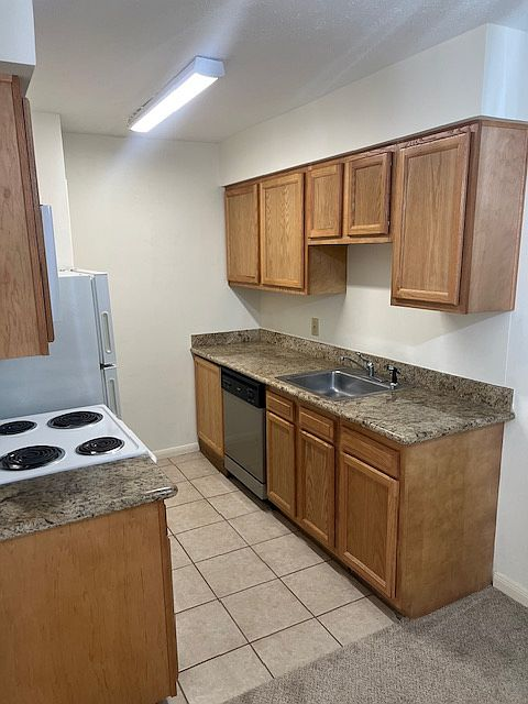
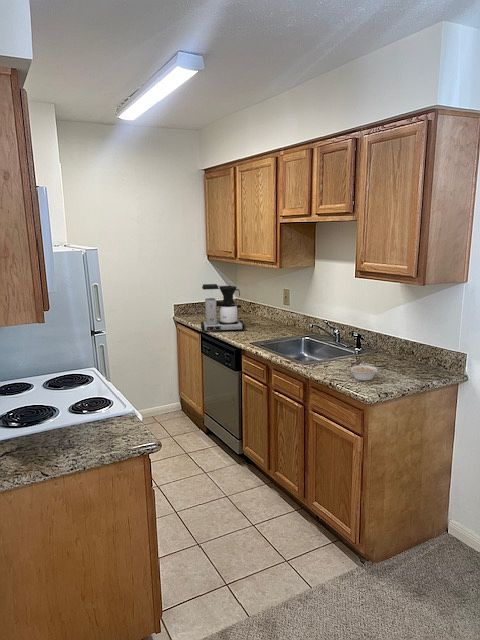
+ coffee maker (222, 307)
+ legume (364, 372)
